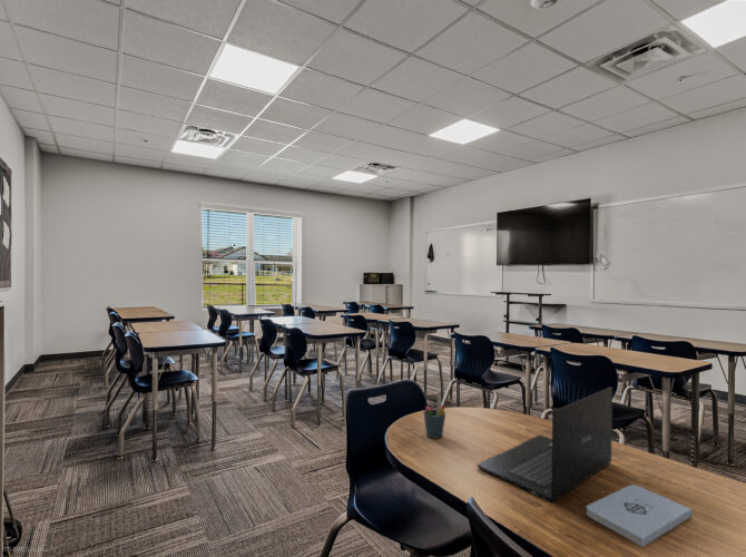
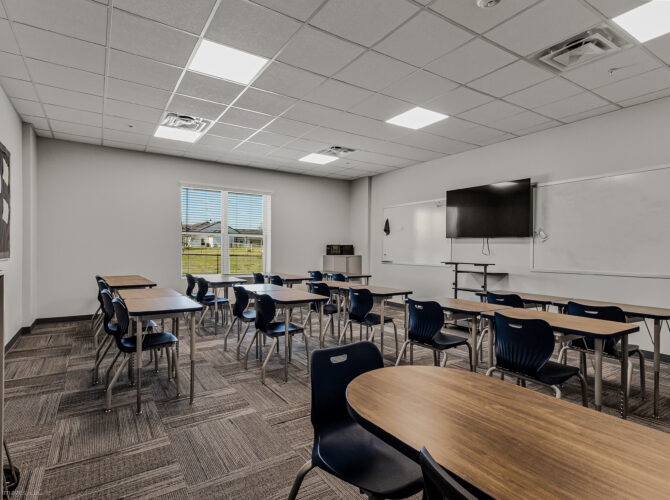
- laptop (552, 427)
- notepad (637, 511)
- pen holder (434, 418)
